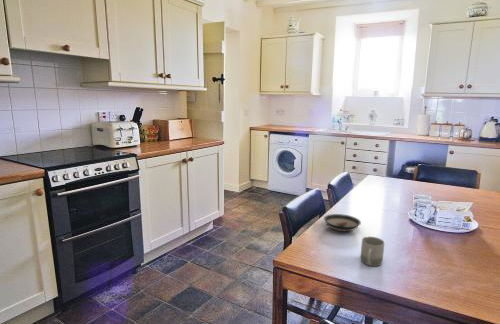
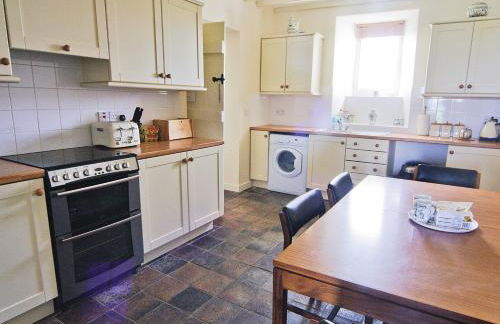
- saucer (341, 224)
- cup (371, 252)
